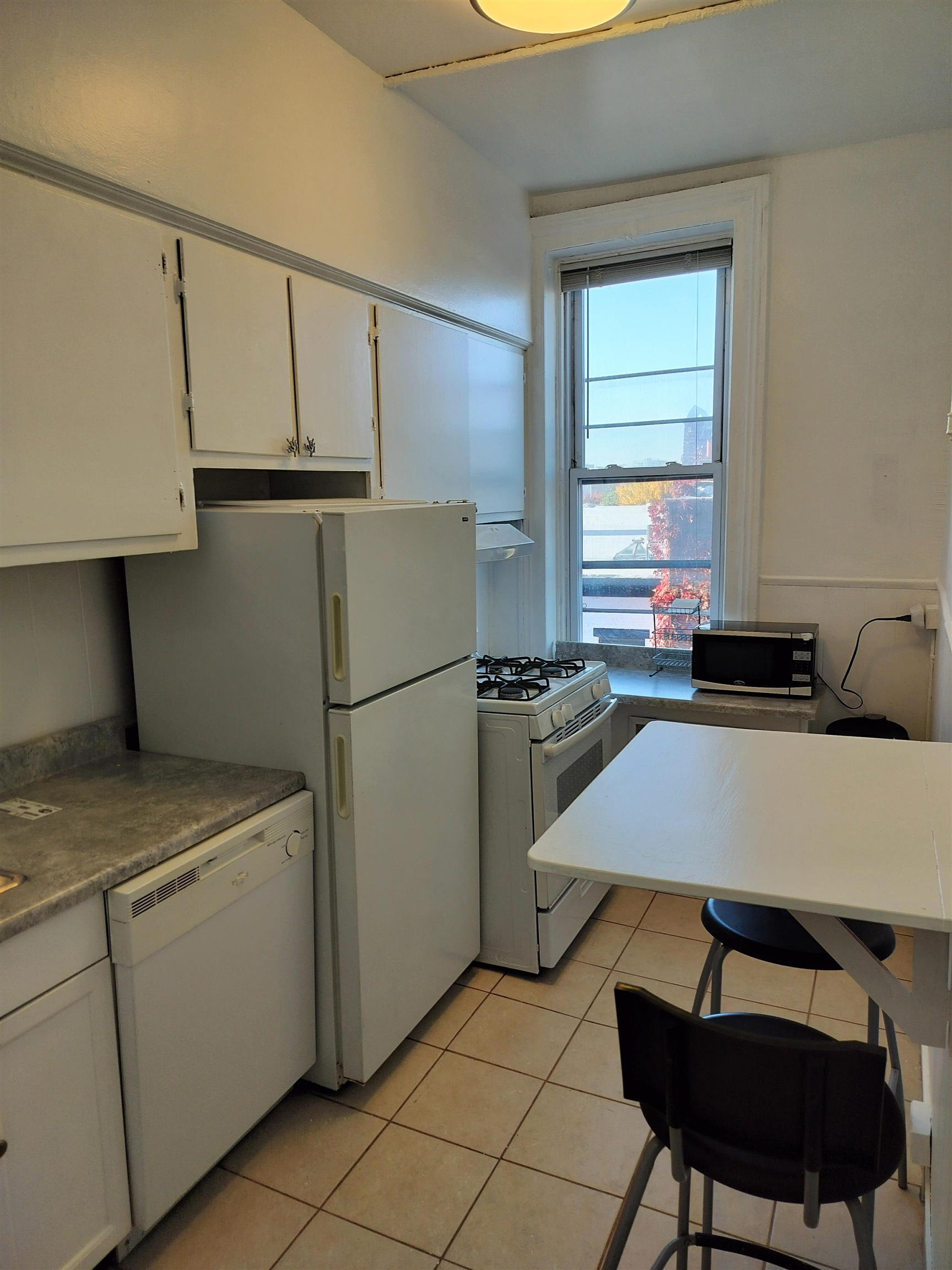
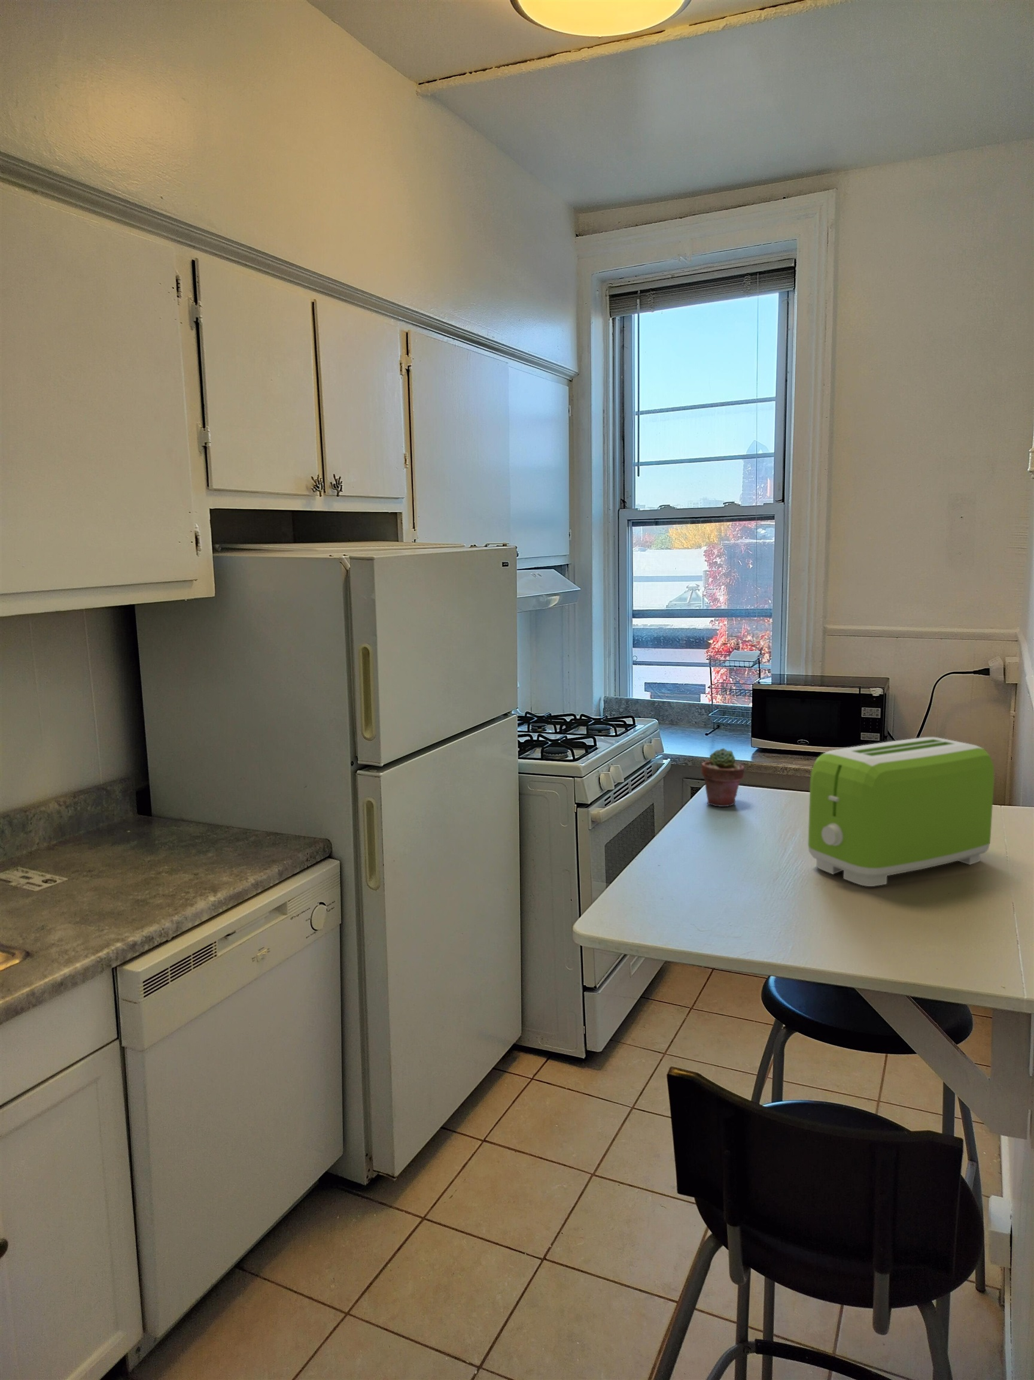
+ toaster (901, 805)
+ potted succulent (722, 776)
